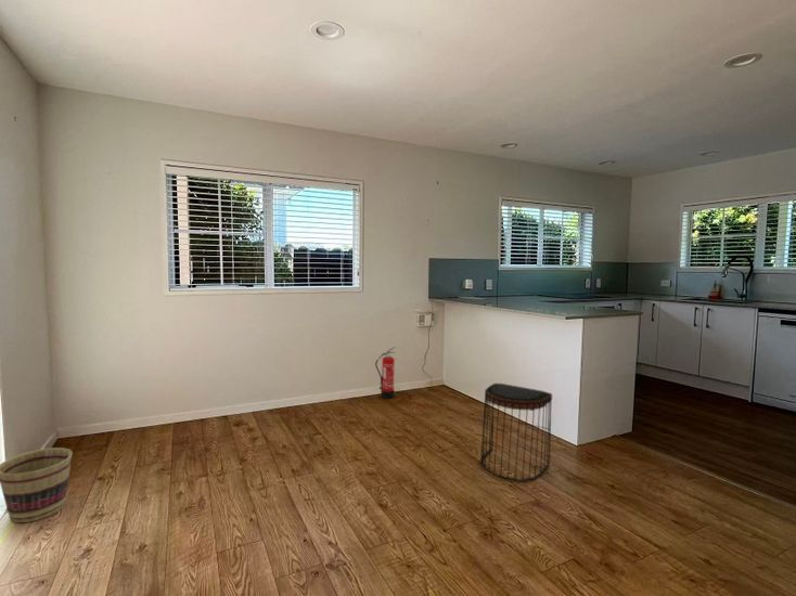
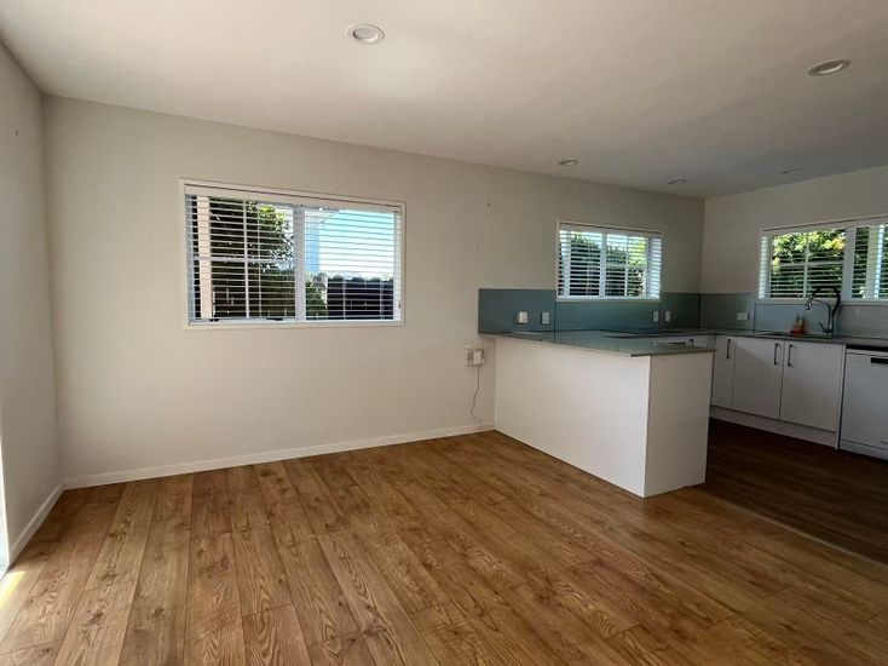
- stool (511, 428)
- fire extinguisher (385, 372)
- basket (37, 484)
